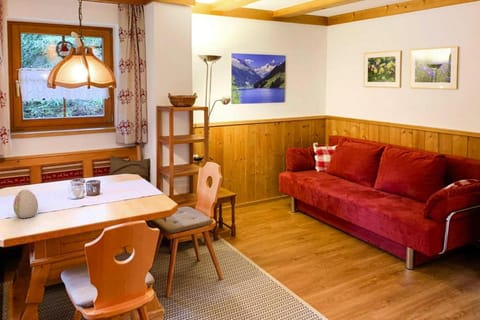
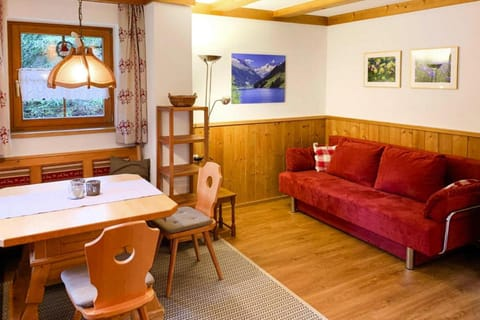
- decorative egg (25, 202)
